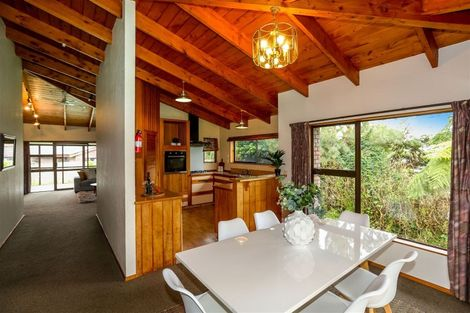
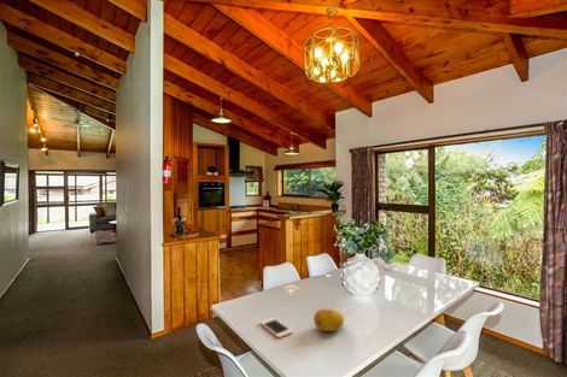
+ cell phone (275, 326)
+ fruit (329, 318)
